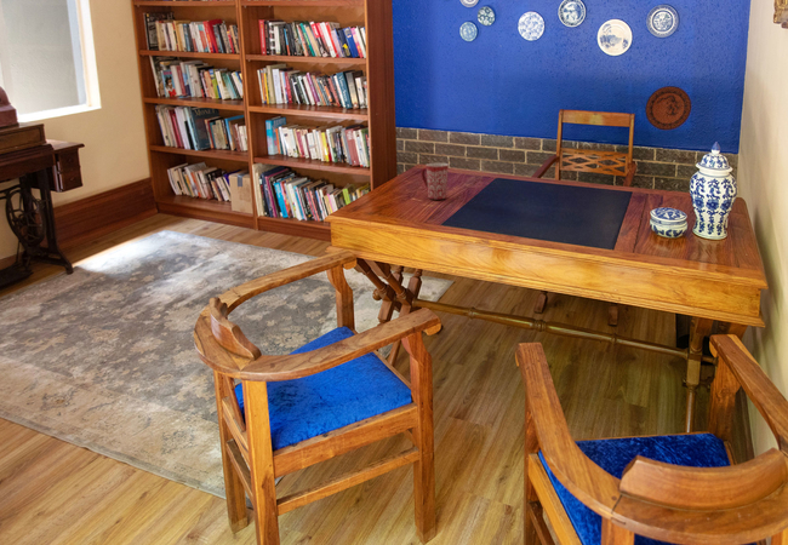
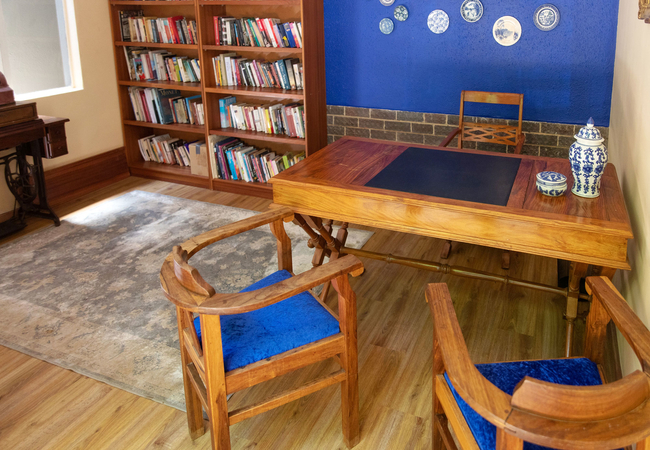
- mug (434, 180)
- decorative plate (668, 108)
